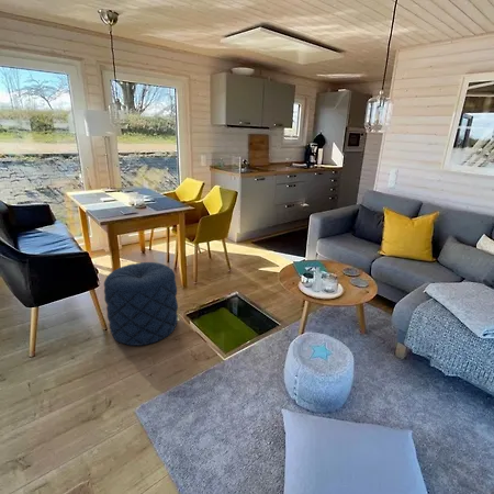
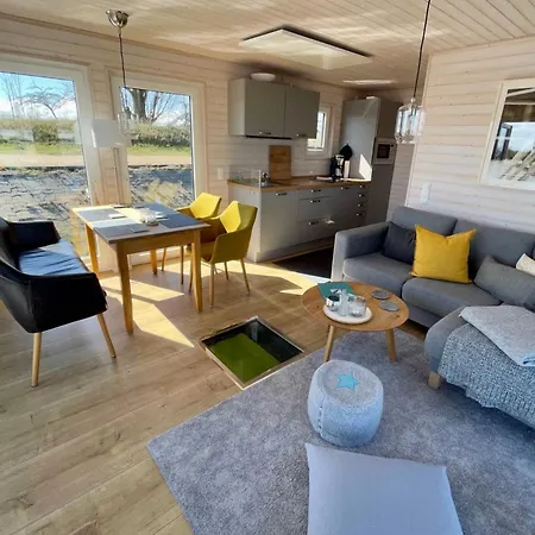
- pouf (143, 299)
